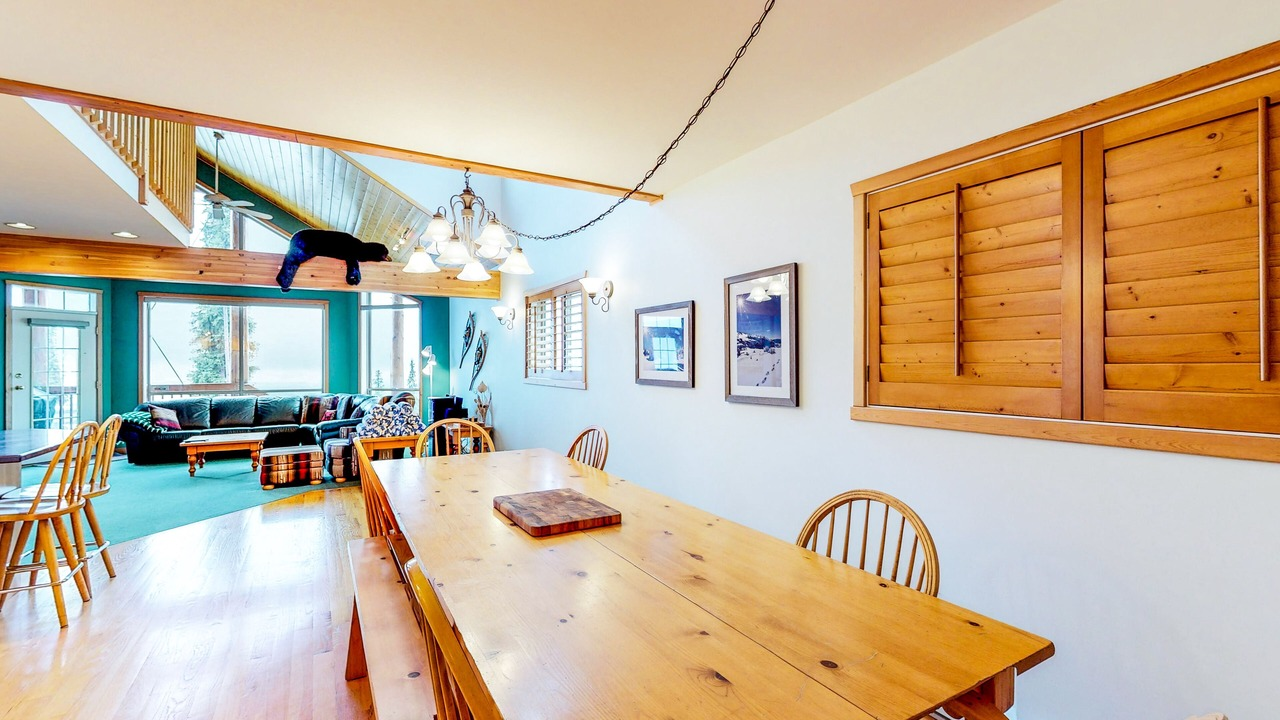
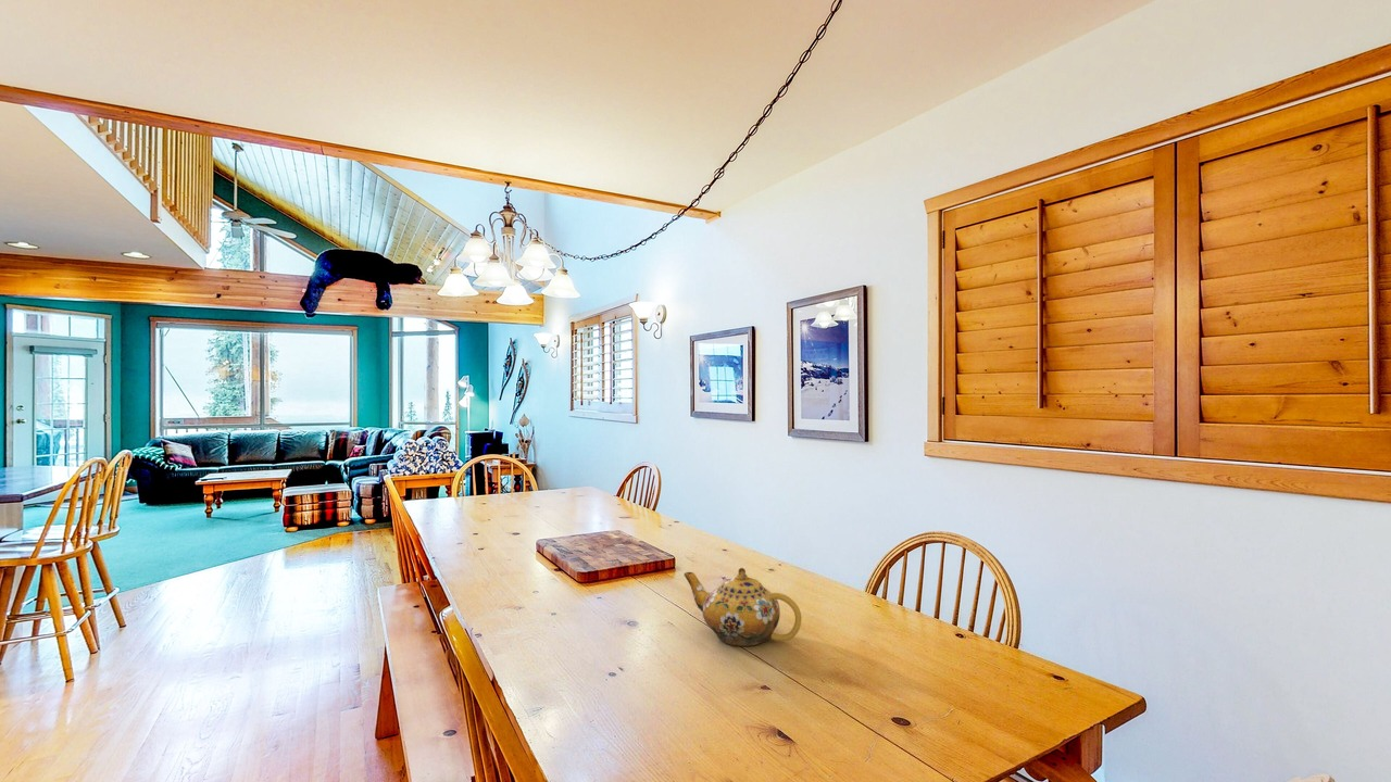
+ teapot (740, 602)
